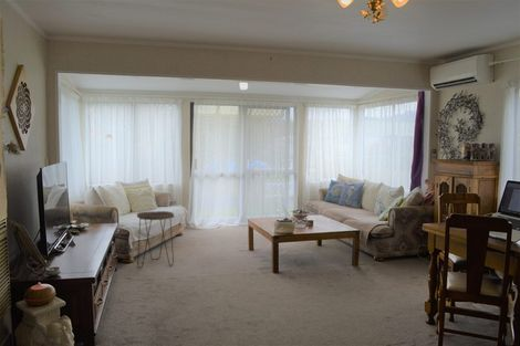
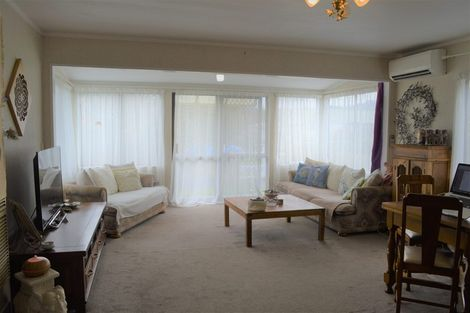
- side table (162, 239)
